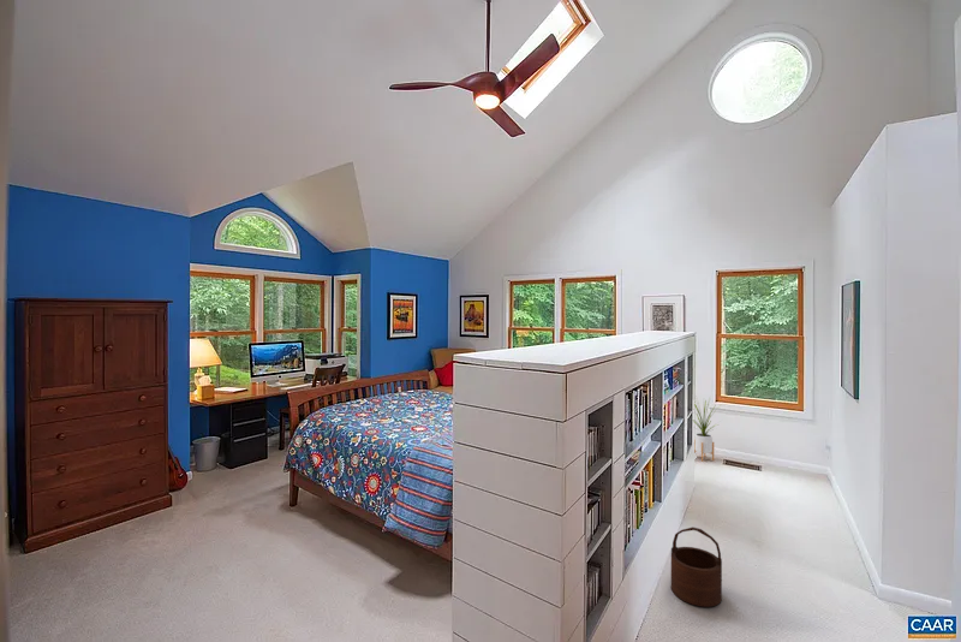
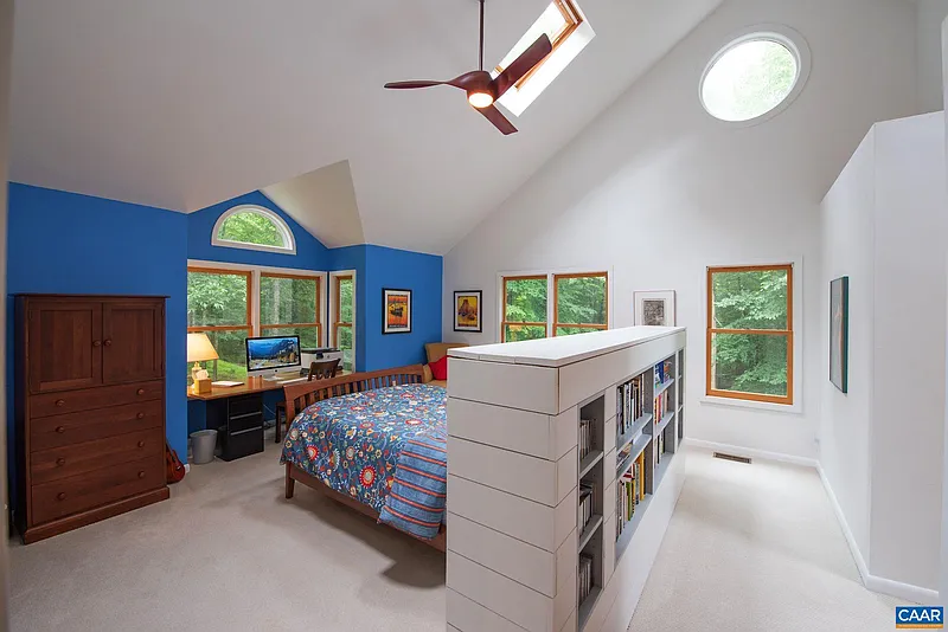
- wooden bucket (696, 560)
- house plant (704, 427)
